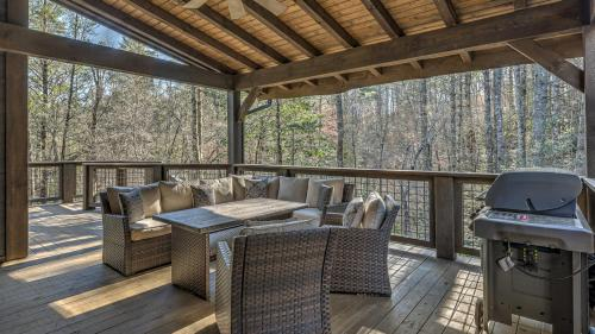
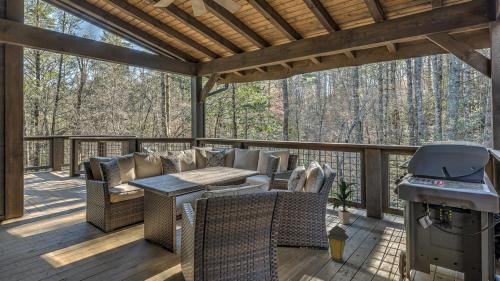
+ lantern (337, 242)
+ indoor plant (344, 200)
